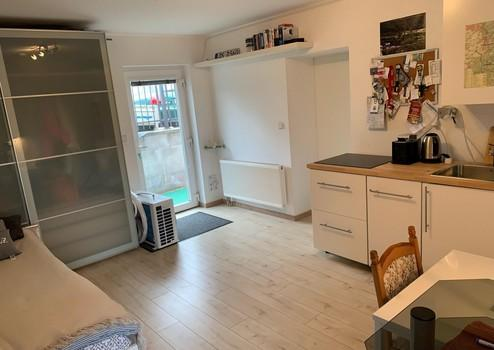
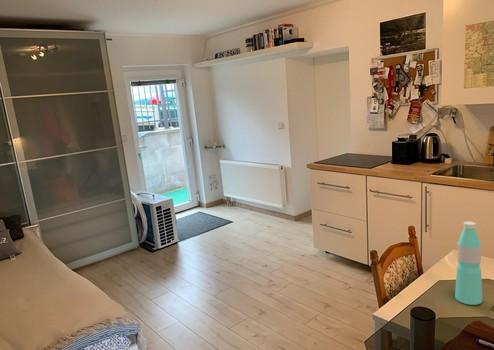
+ water bottle (468, 261)
